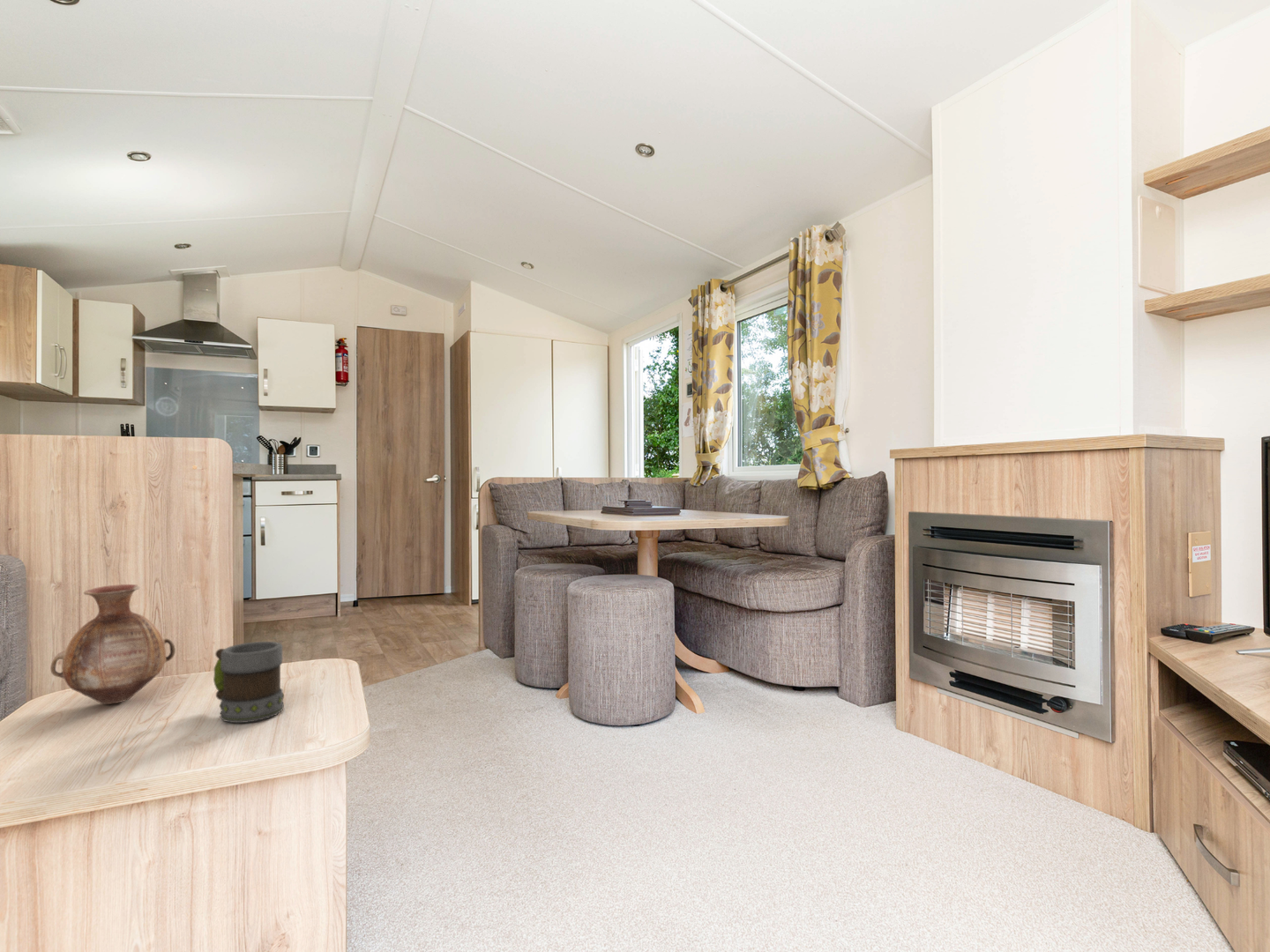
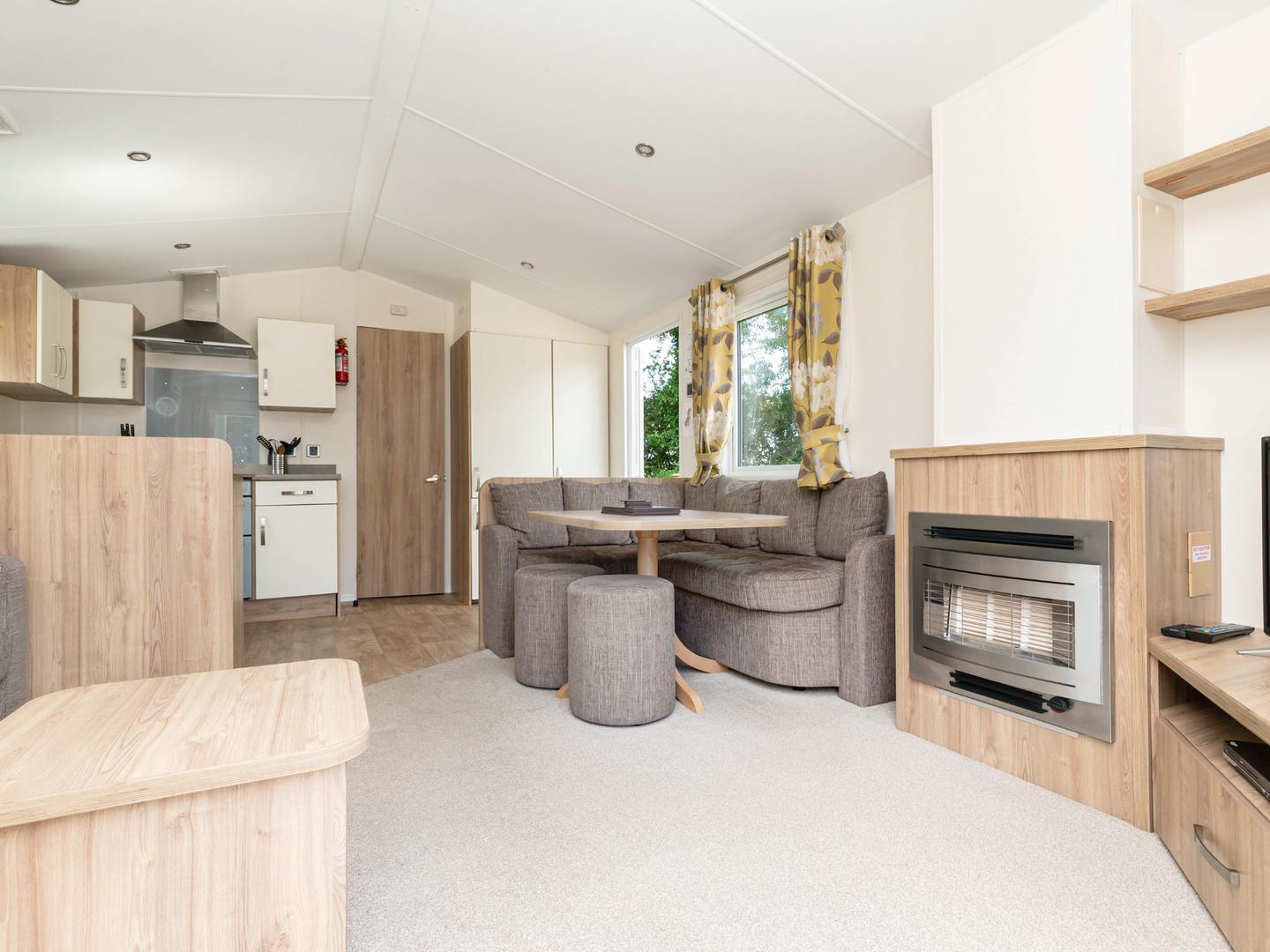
- mug (243, 678)
- vase (116, 643)
